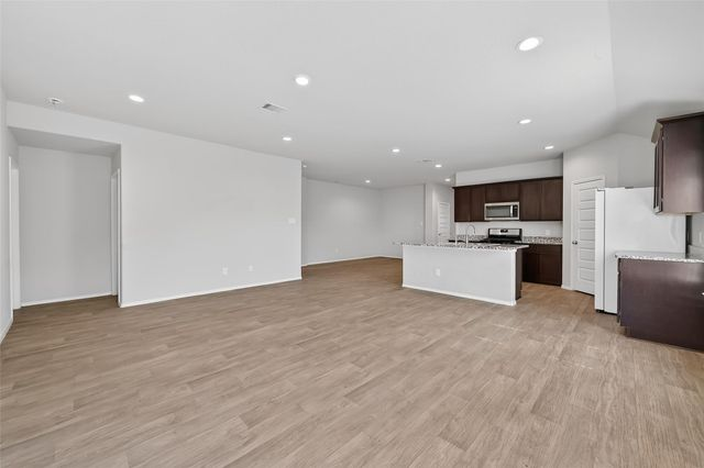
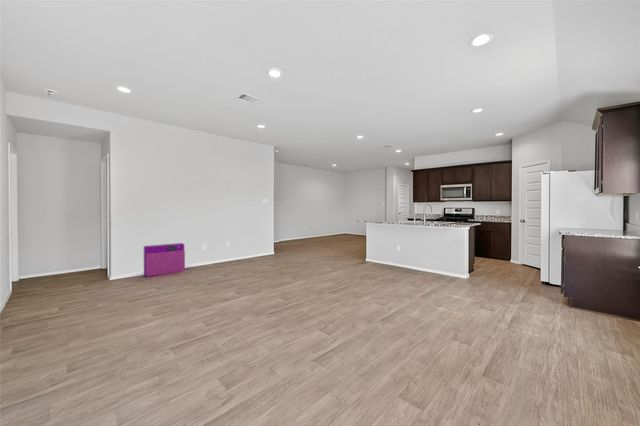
+ air purifier (164, 258)
